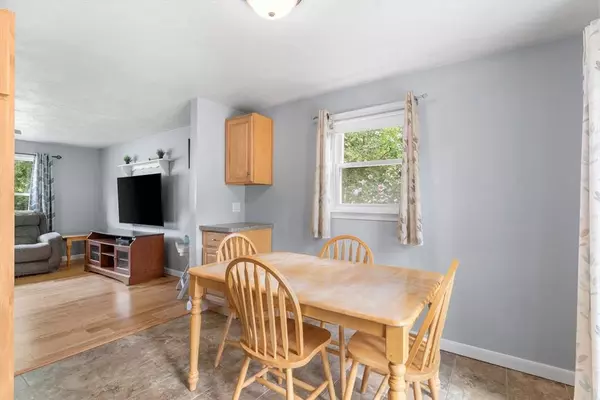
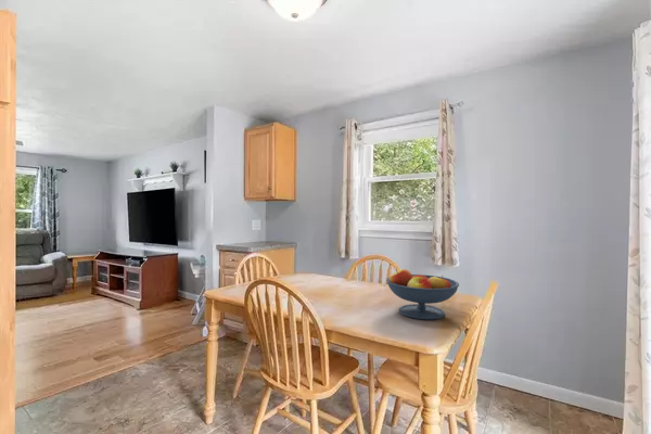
+ fruit bowl (421, 291)
